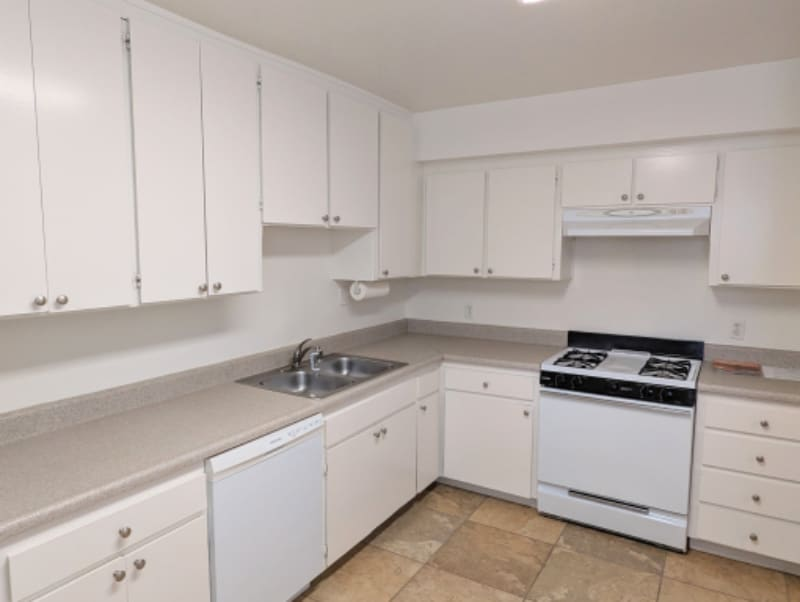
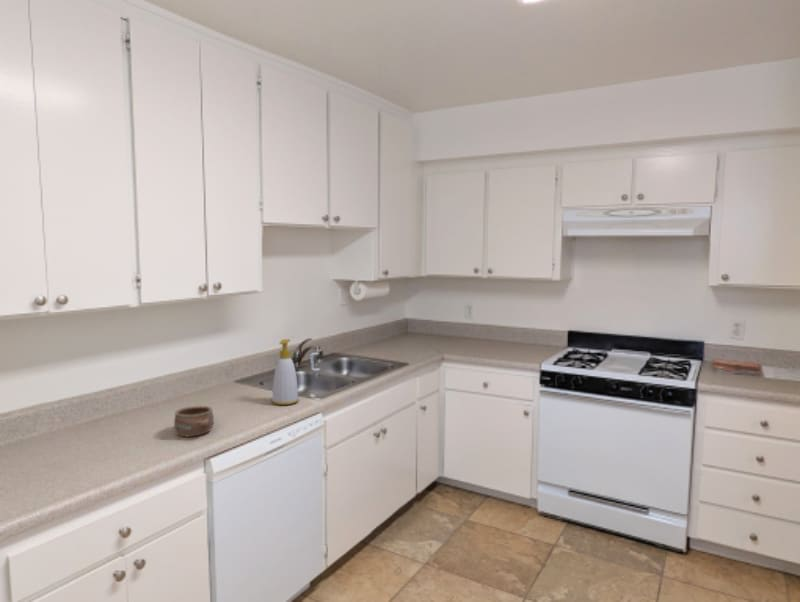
+ soap bottle (285, 371)
+ pottery (194, 421)
